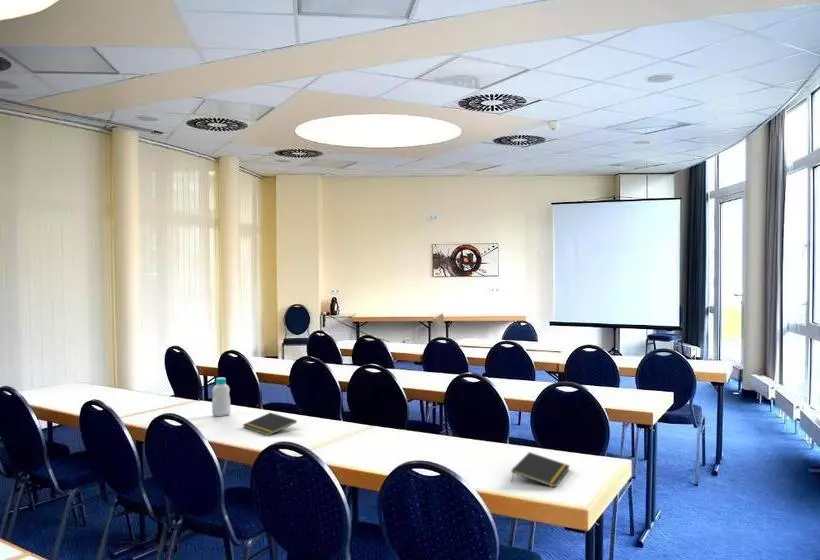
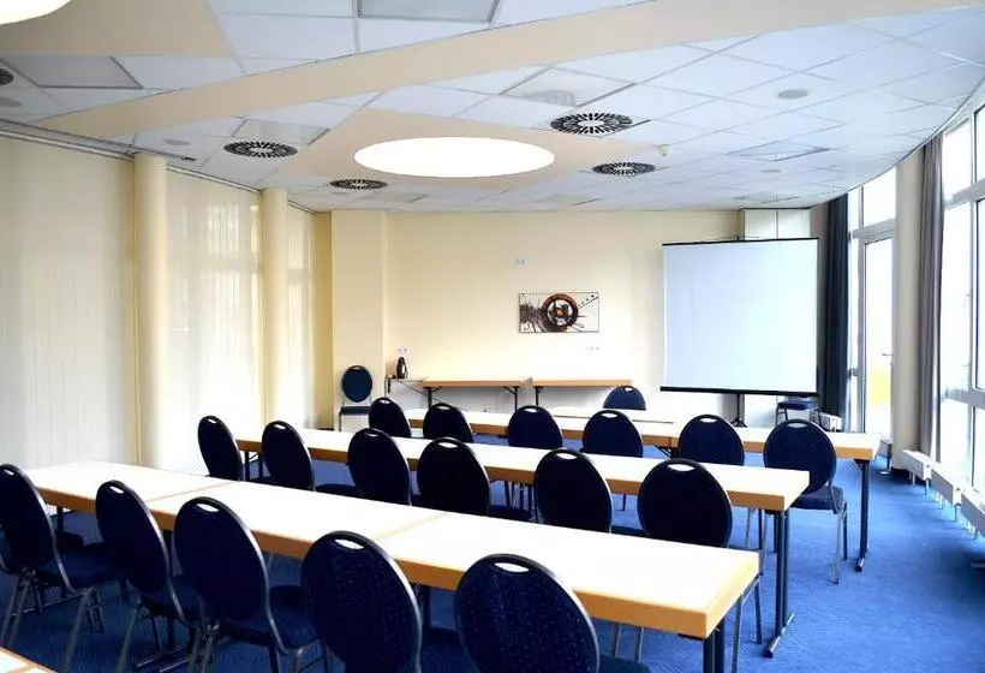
- bottle (221, 396)
- notepad (269, 423)
- notepad (541, 468)
